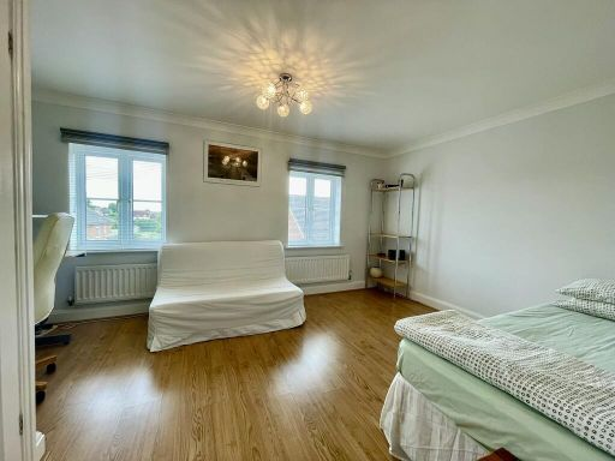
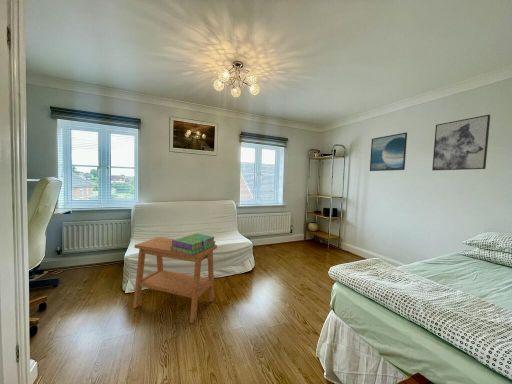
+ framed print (387, 153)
+ side table (176, 274)
+ stack of books (194, 242)
+ wall art (458, 145)
